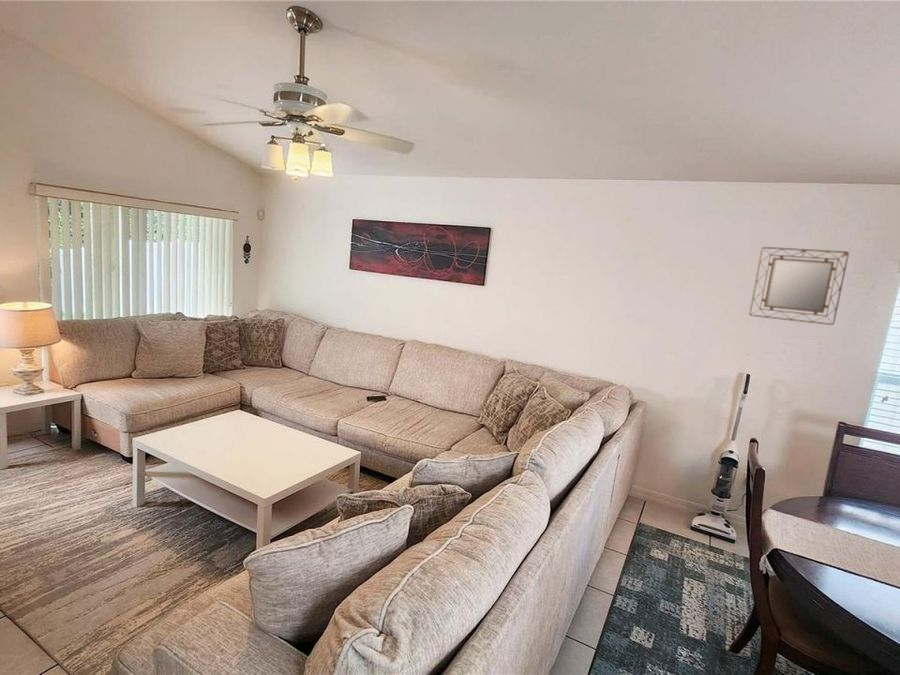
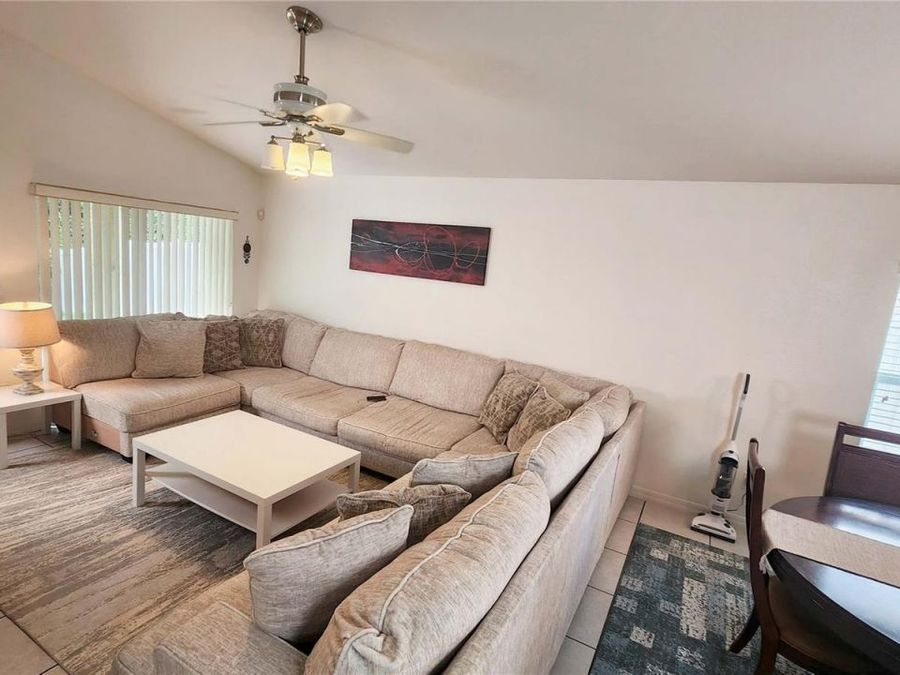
- home mirror (797, 285)
